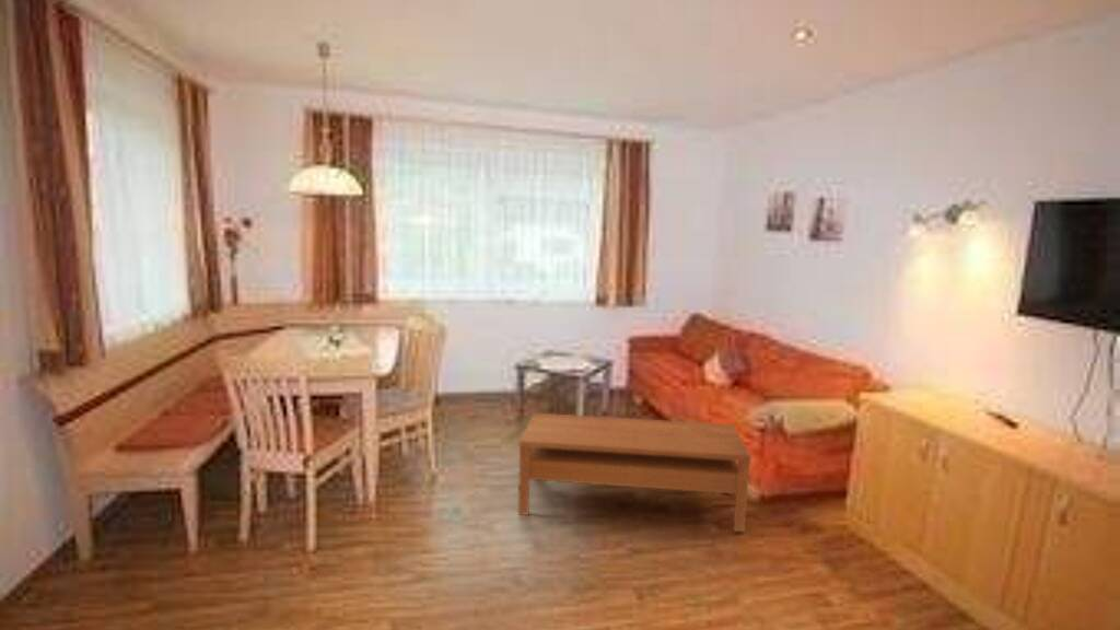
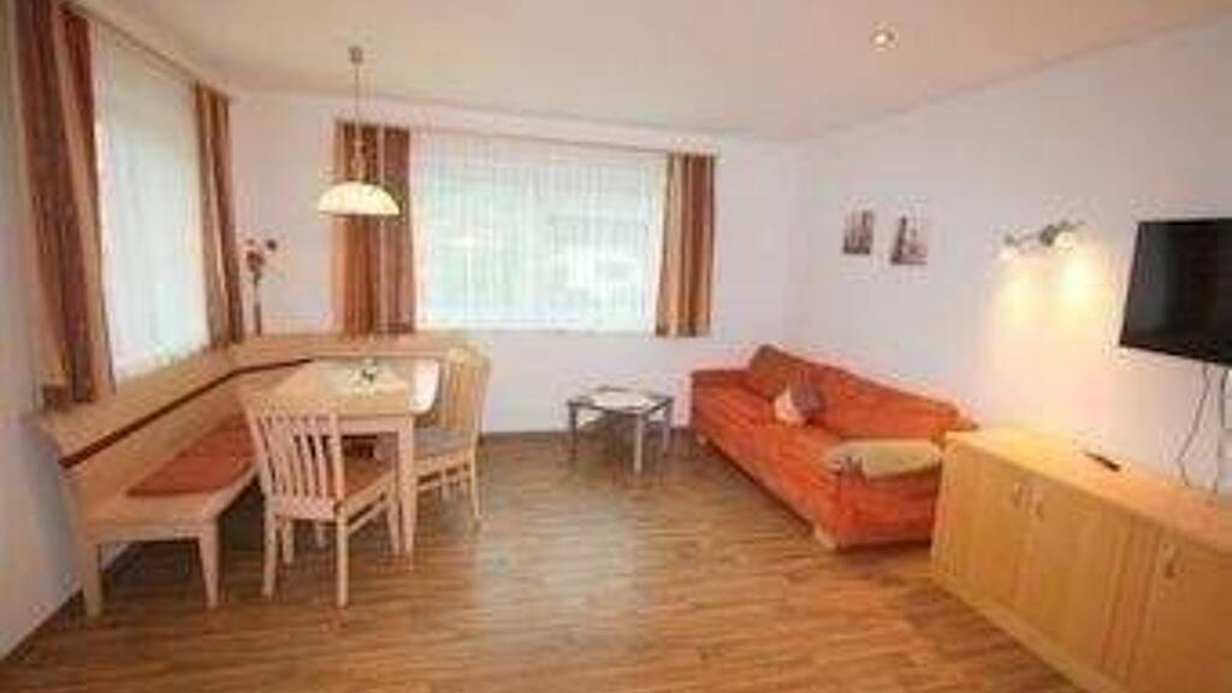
- coffee table (631, 467)
